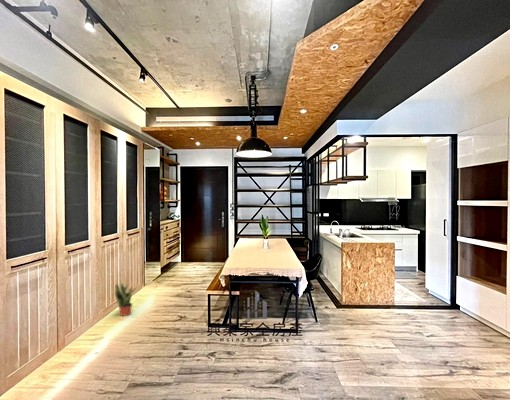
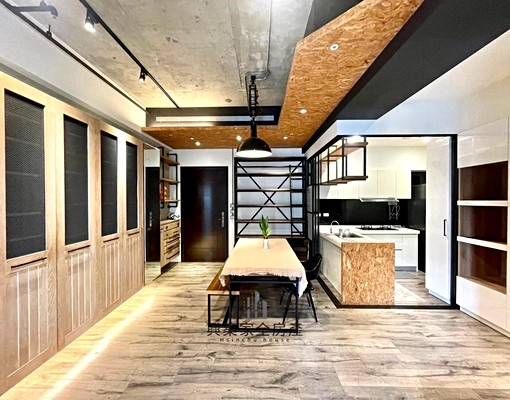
- potted plant (127, 296)
